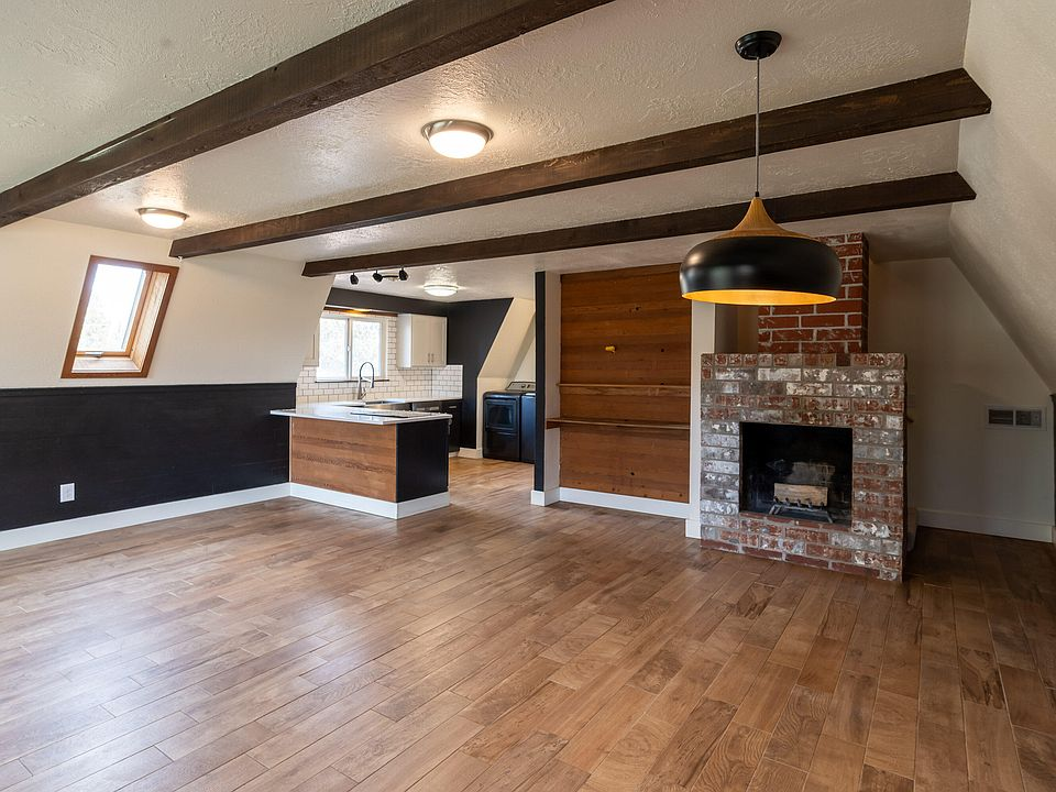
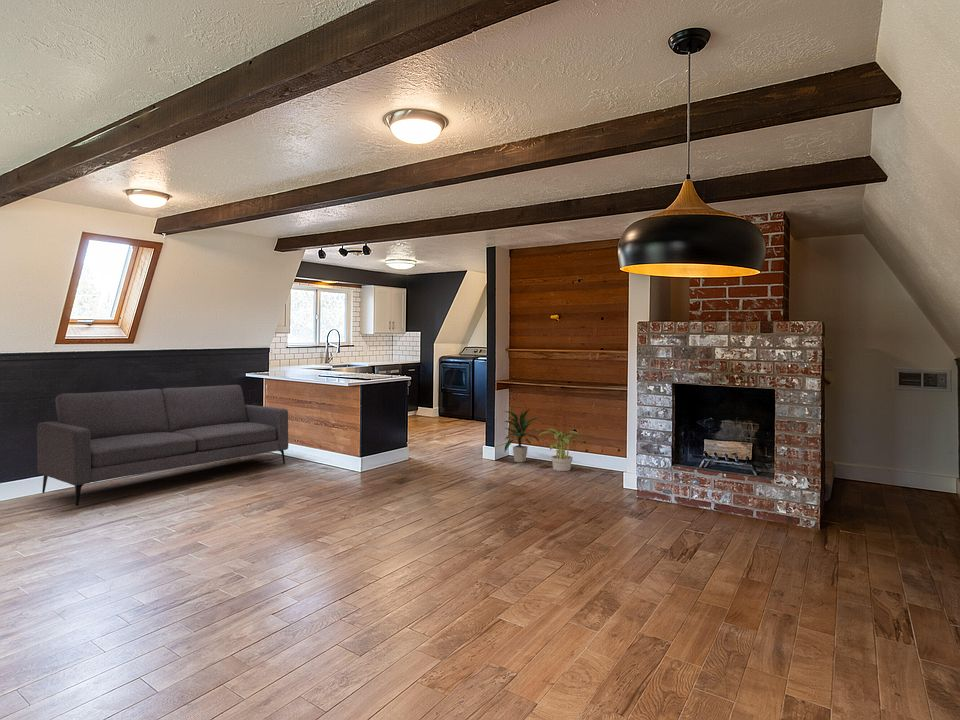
+ sofa (176, 433)
+ indoor plant (518, 433)
+ potted plant (562, 449)
